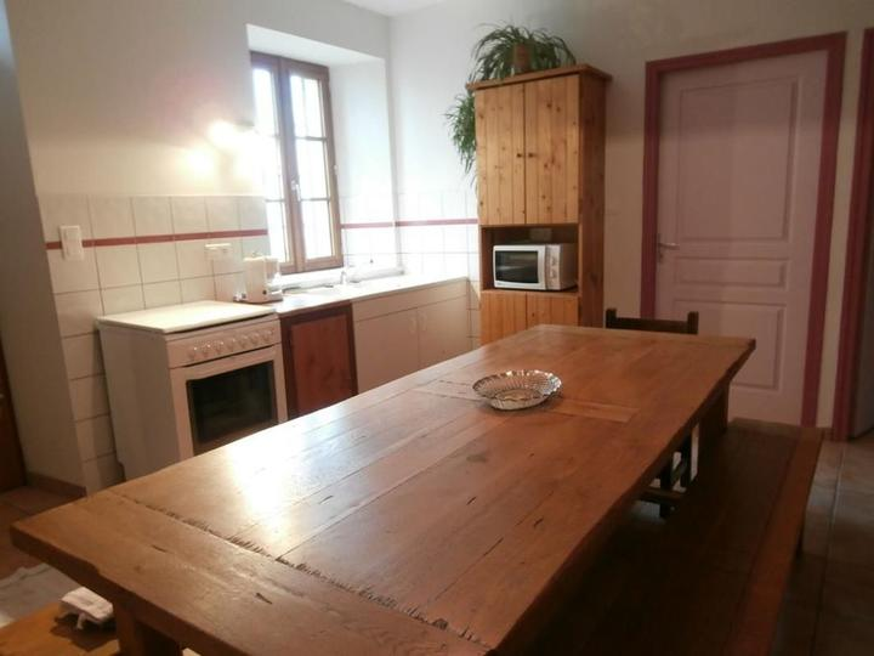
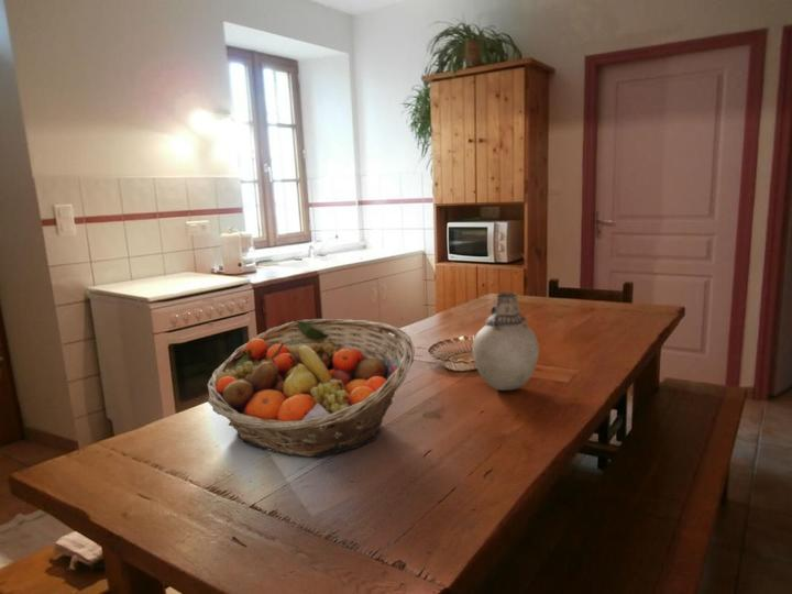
+ fruit basket (310, 381)
+ vase (505, 341)
